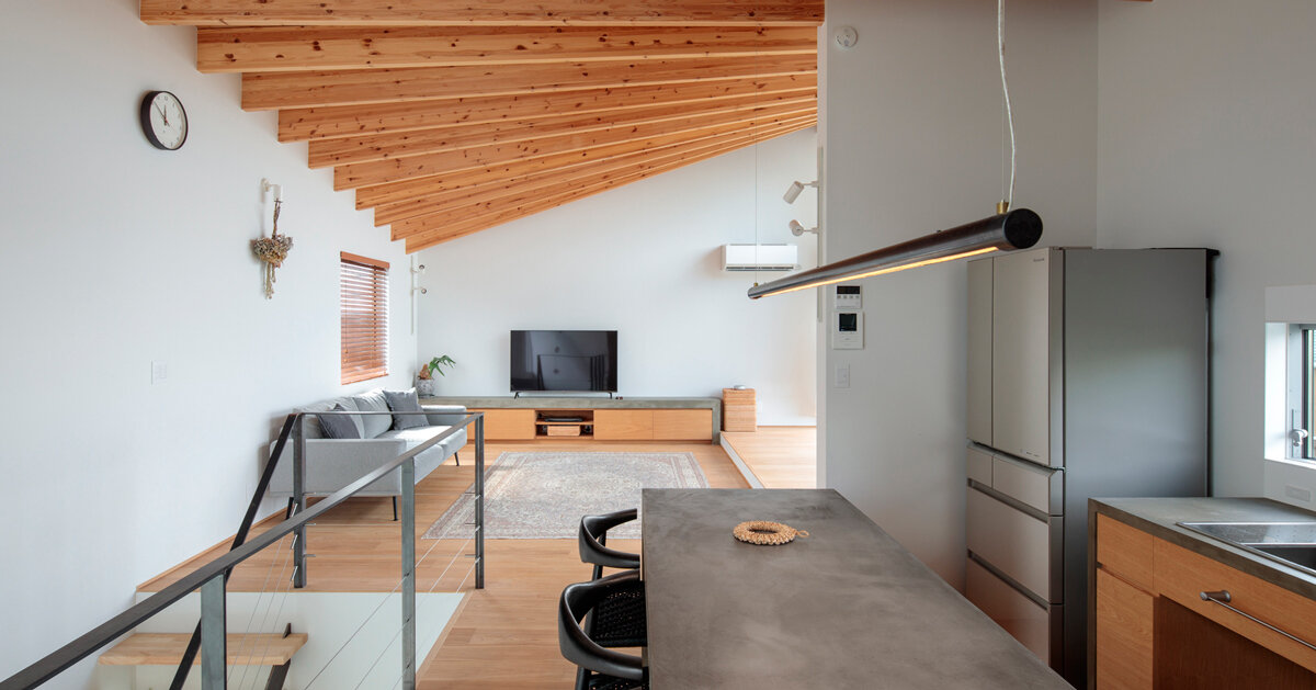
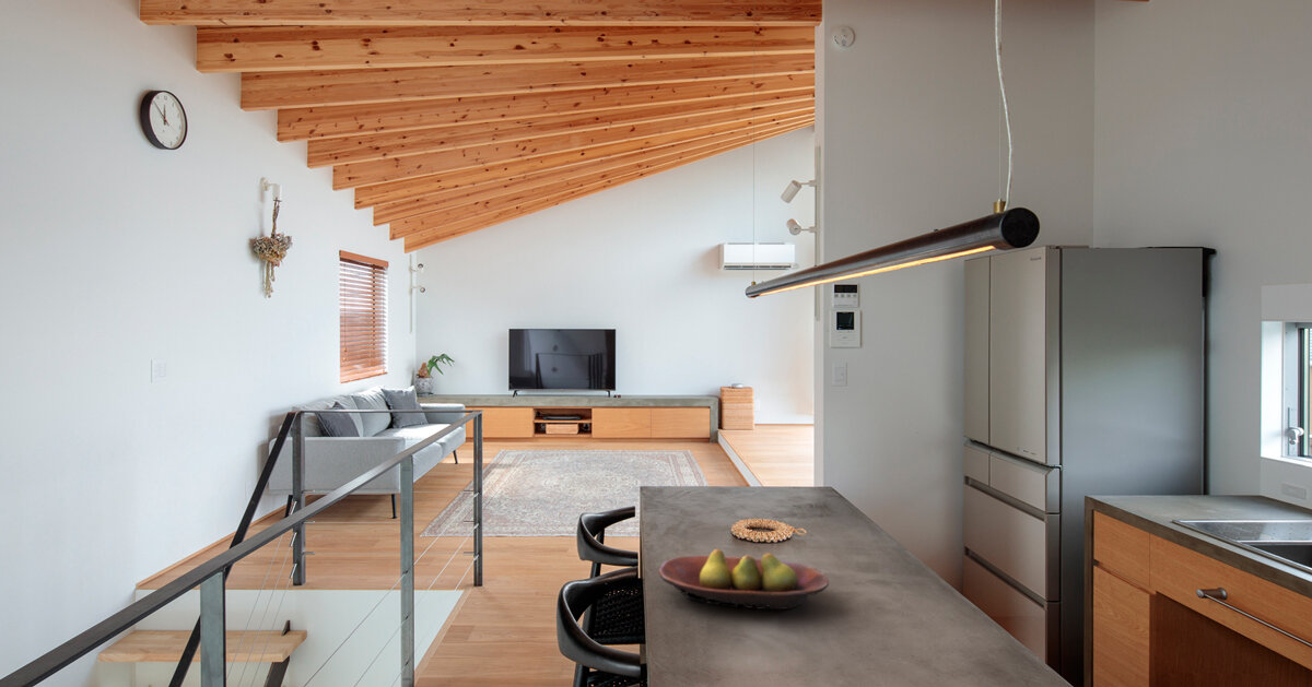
+ fruit bowl (741, 575)
